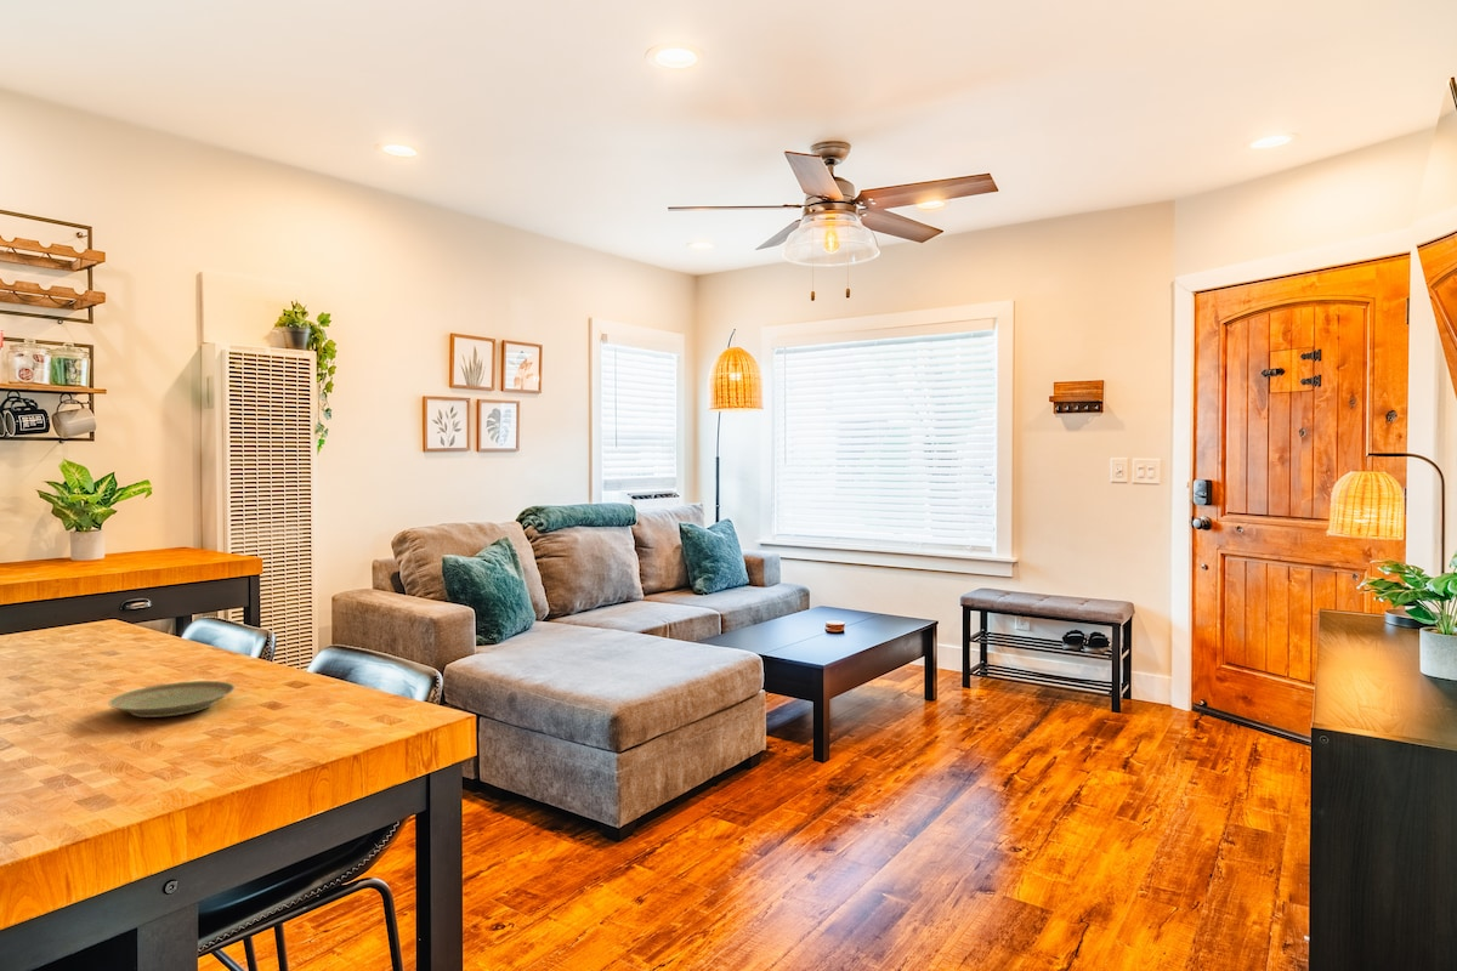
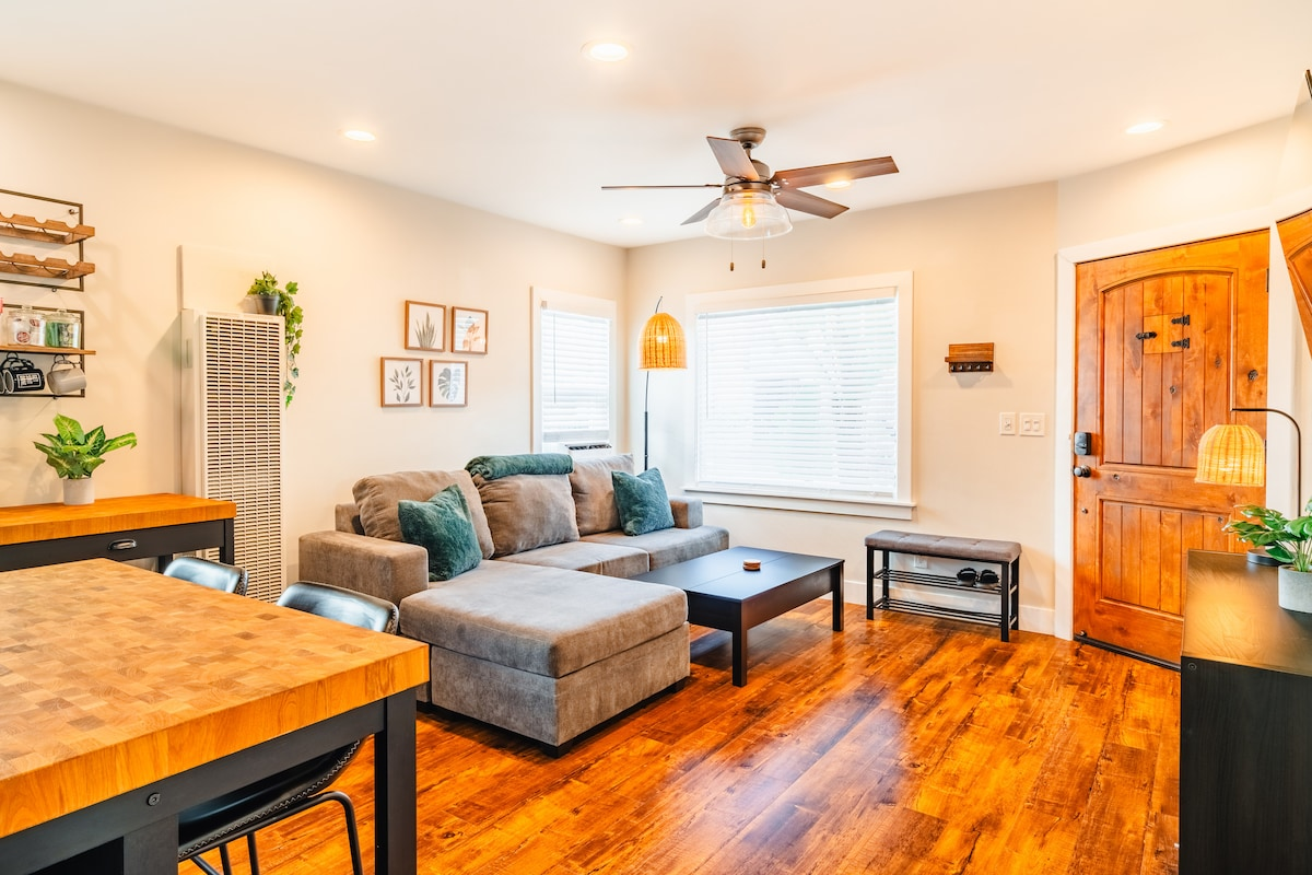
- plate (174, 700)
